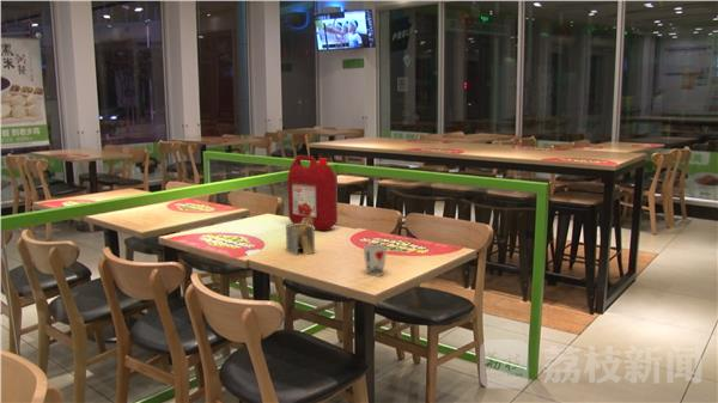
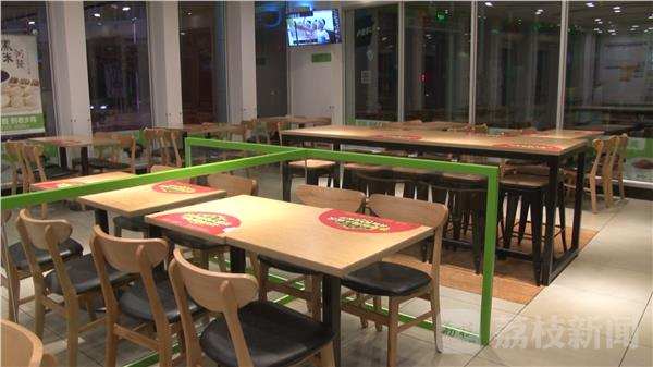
- cup (375, 259)
- napkin holder (300, 233)
- ketchup jug (311, 191)
